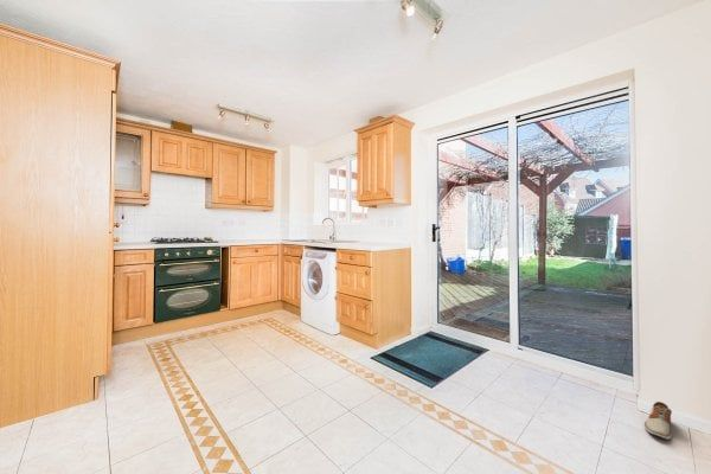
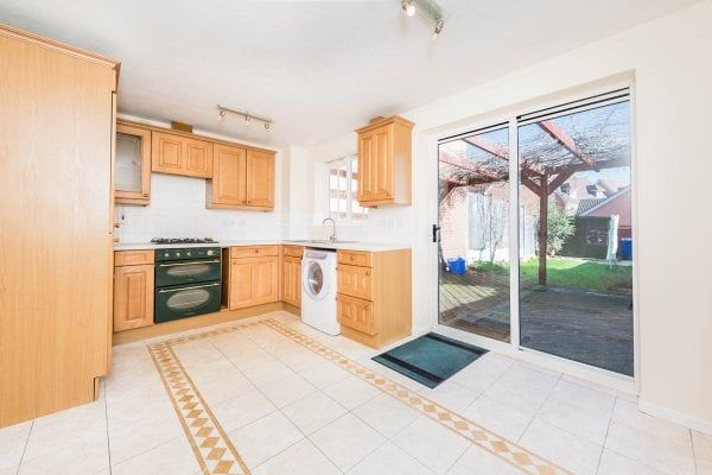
- shoe (658, 417)
